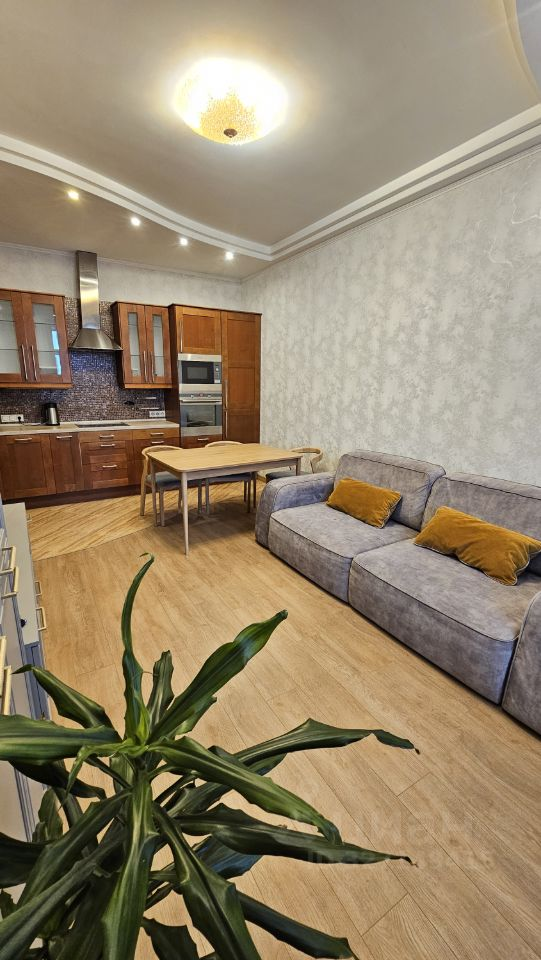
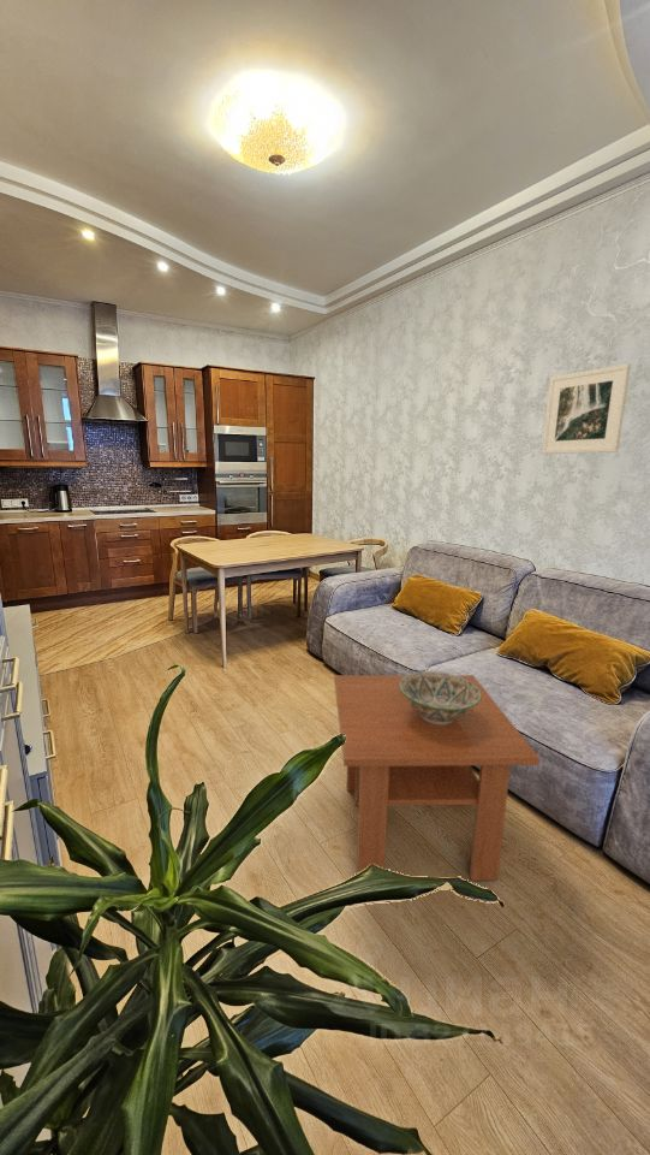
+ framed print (582, 413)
+ decorative bowl (437, 701)
+ coffee table (416, 770)
